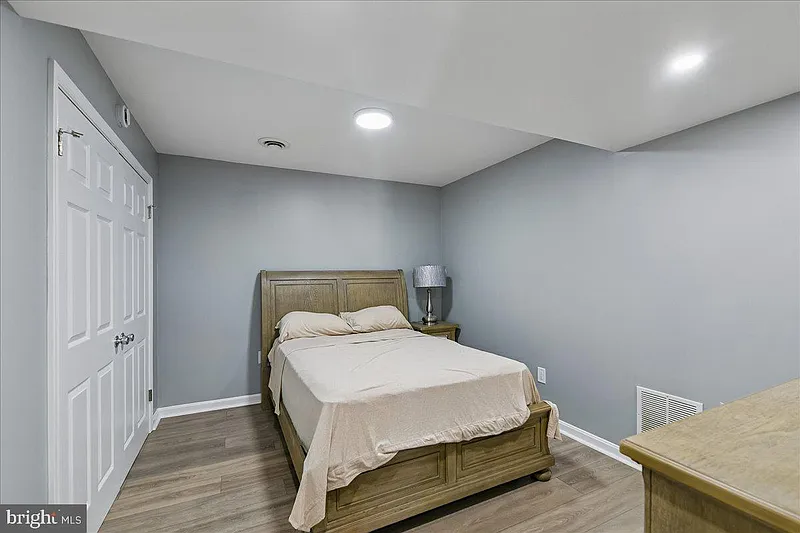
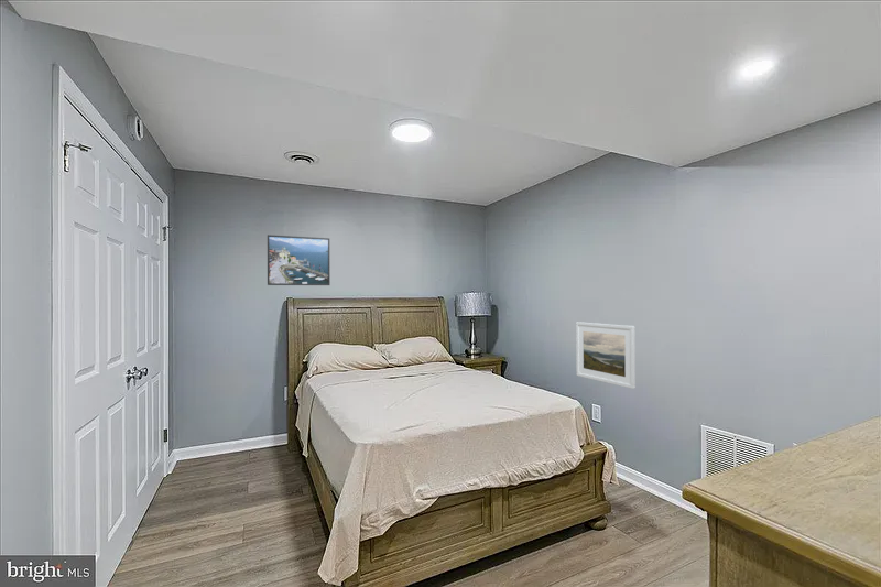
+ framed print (603, 352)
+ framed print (298, 261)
